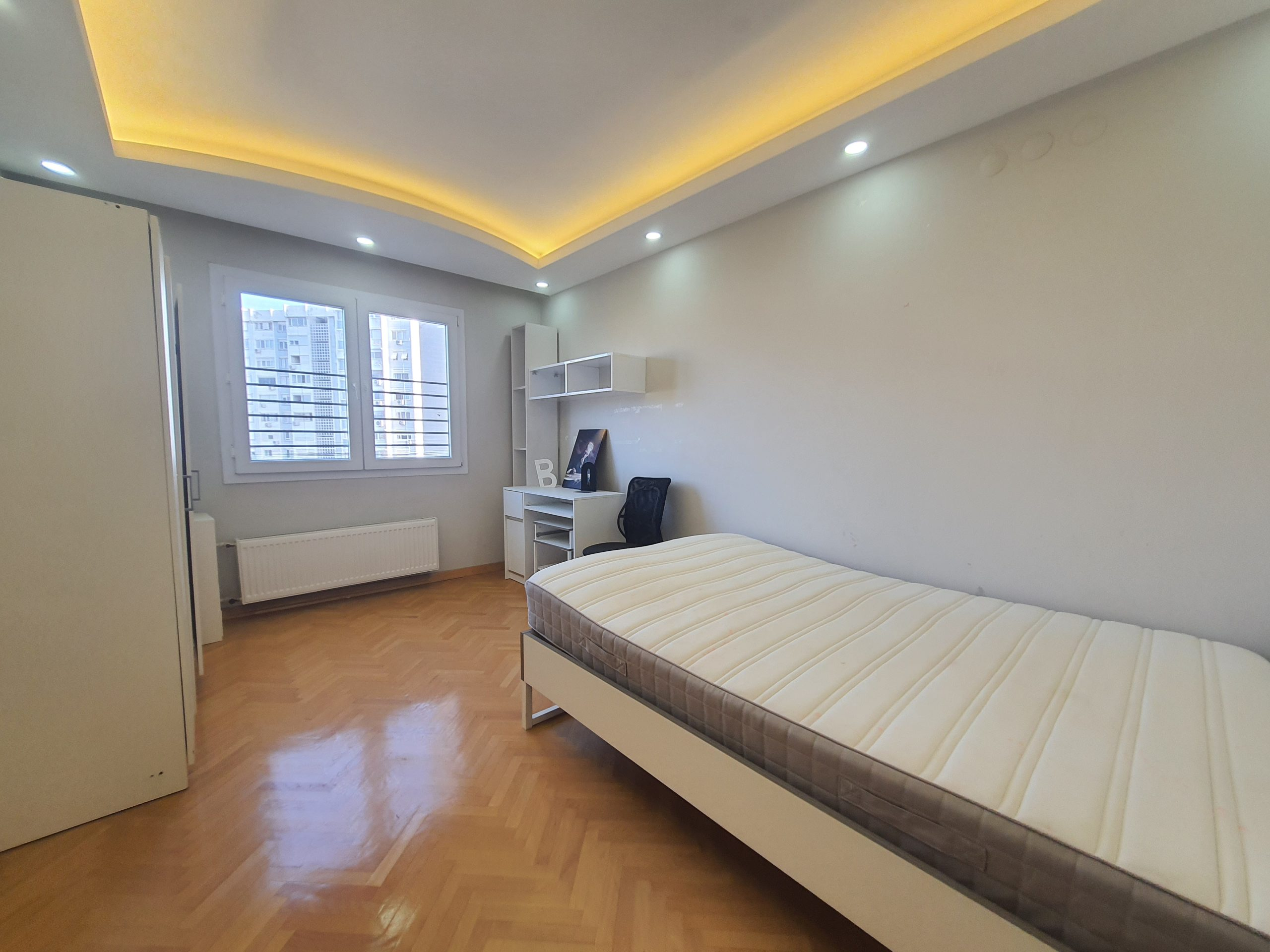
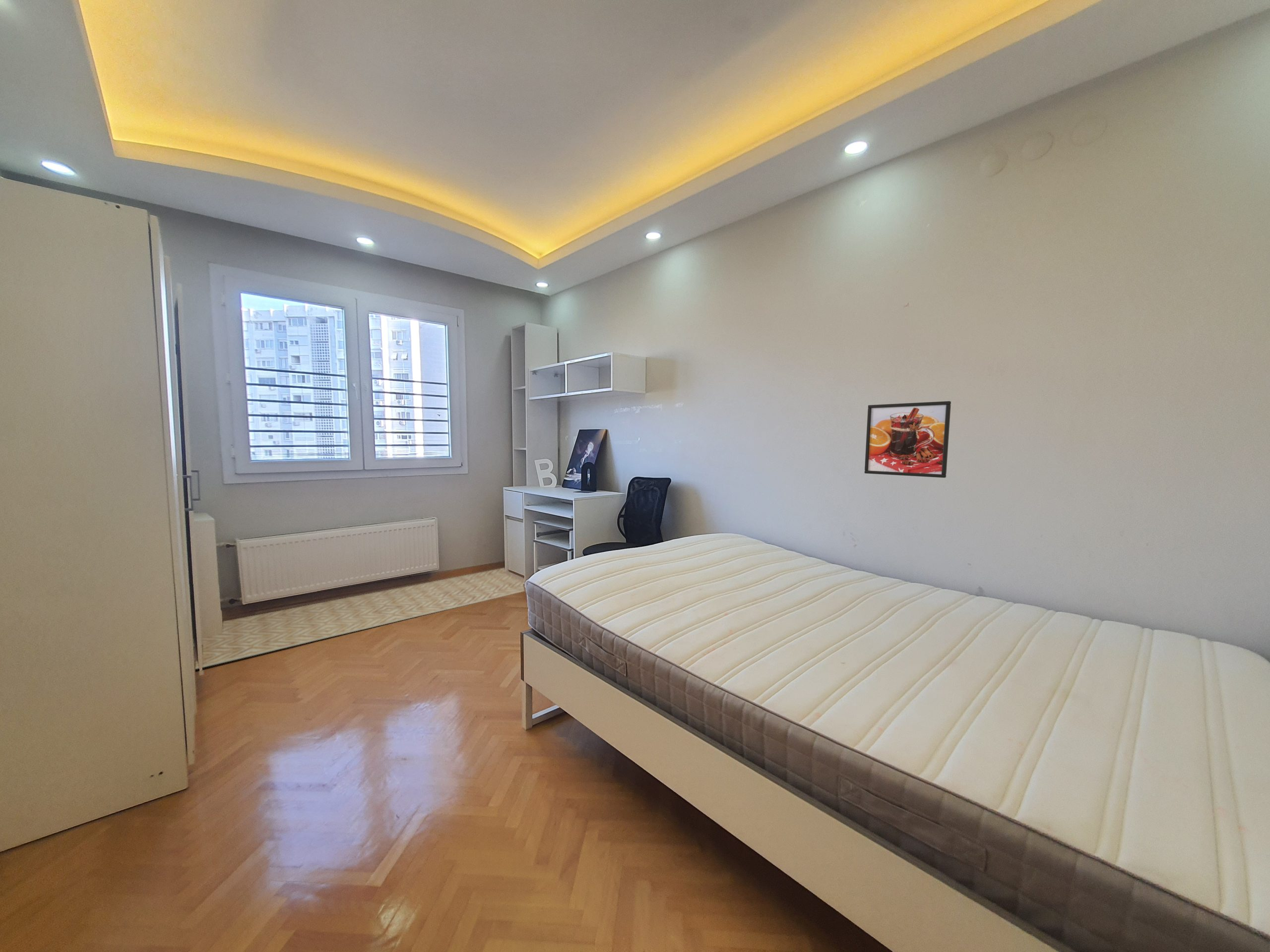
+ rug (384, 606)
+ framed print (905, 439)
